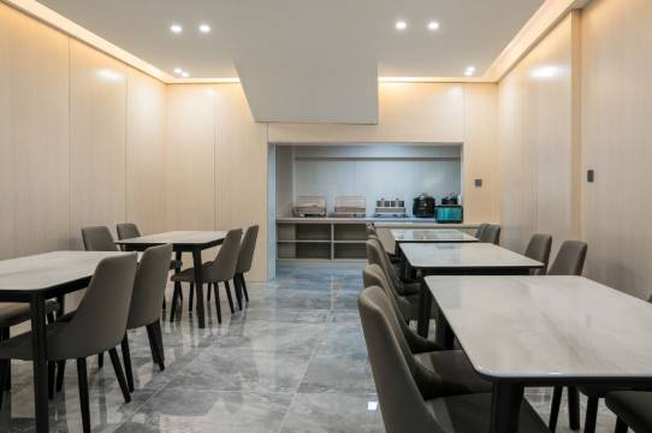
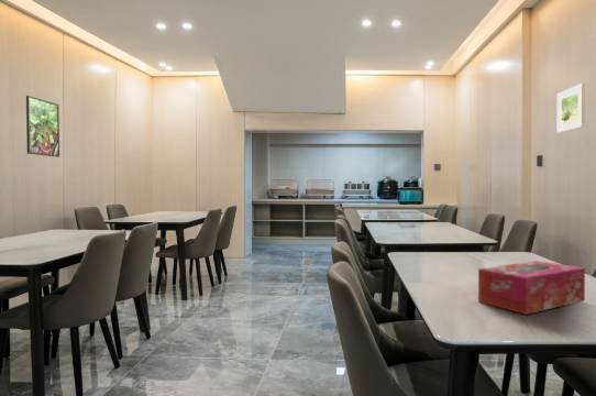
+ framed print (43, 128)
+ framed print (570, 109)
+ tissue box (531, 284)
